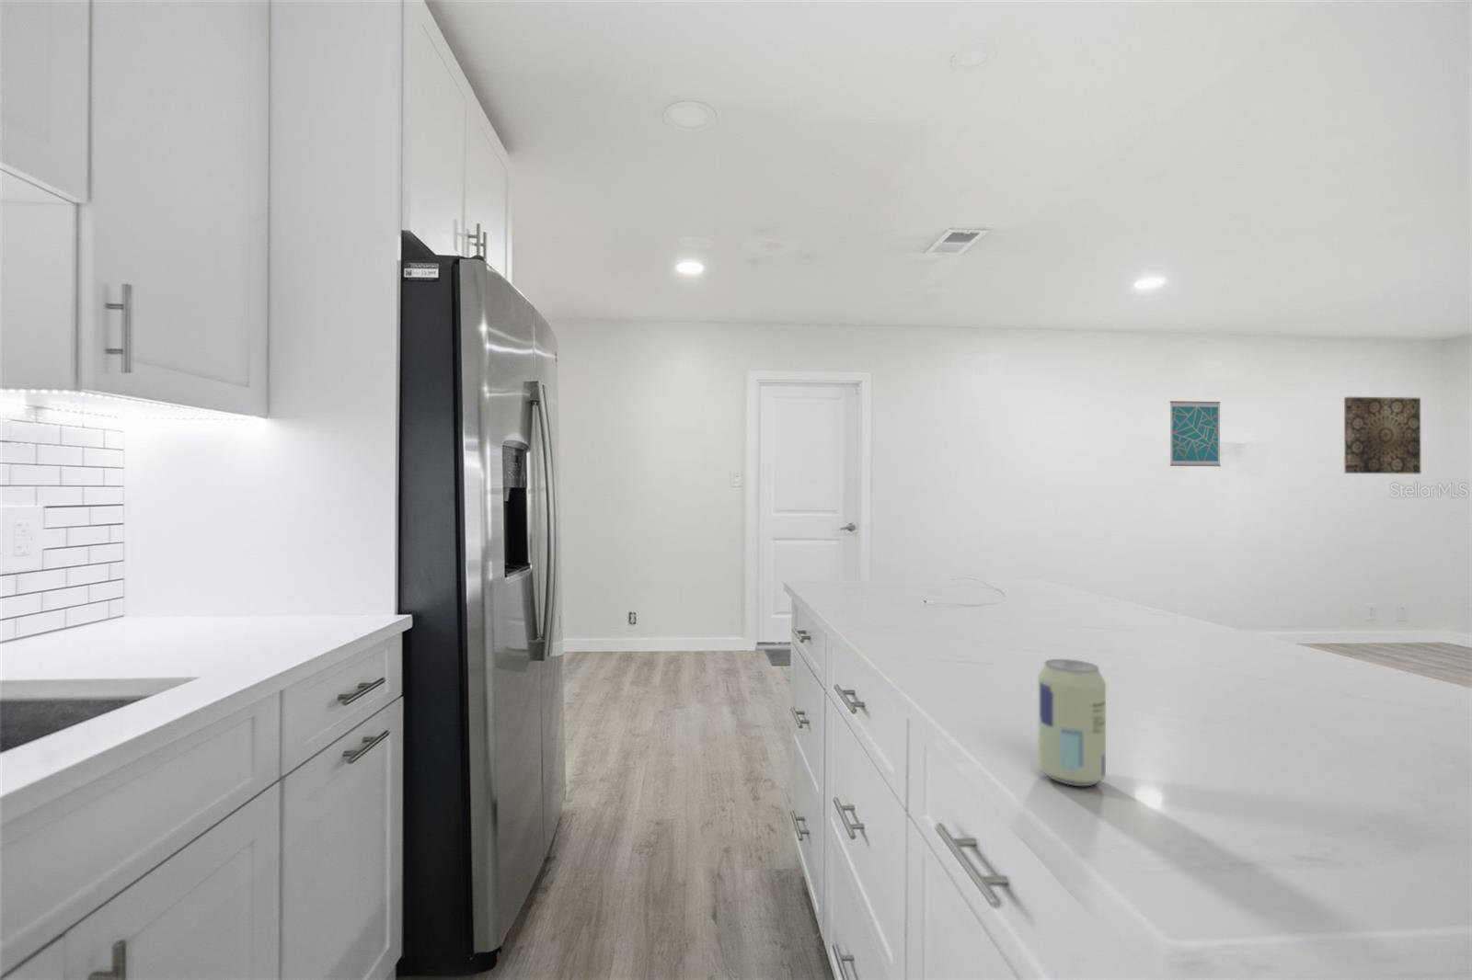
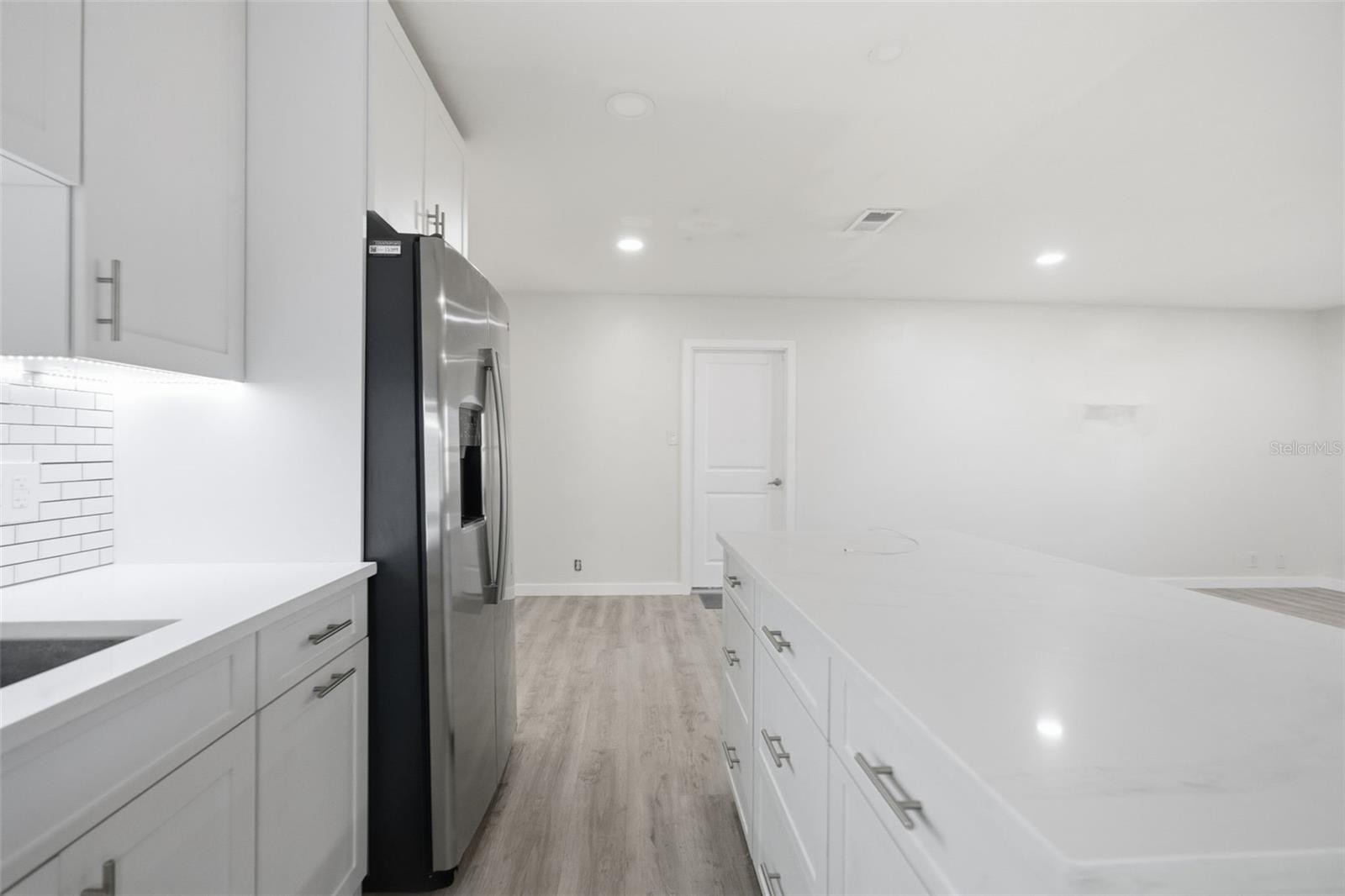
- wall art (1382, 435)
- beverage can (1070, 721)
- wall art (1195, 433)
